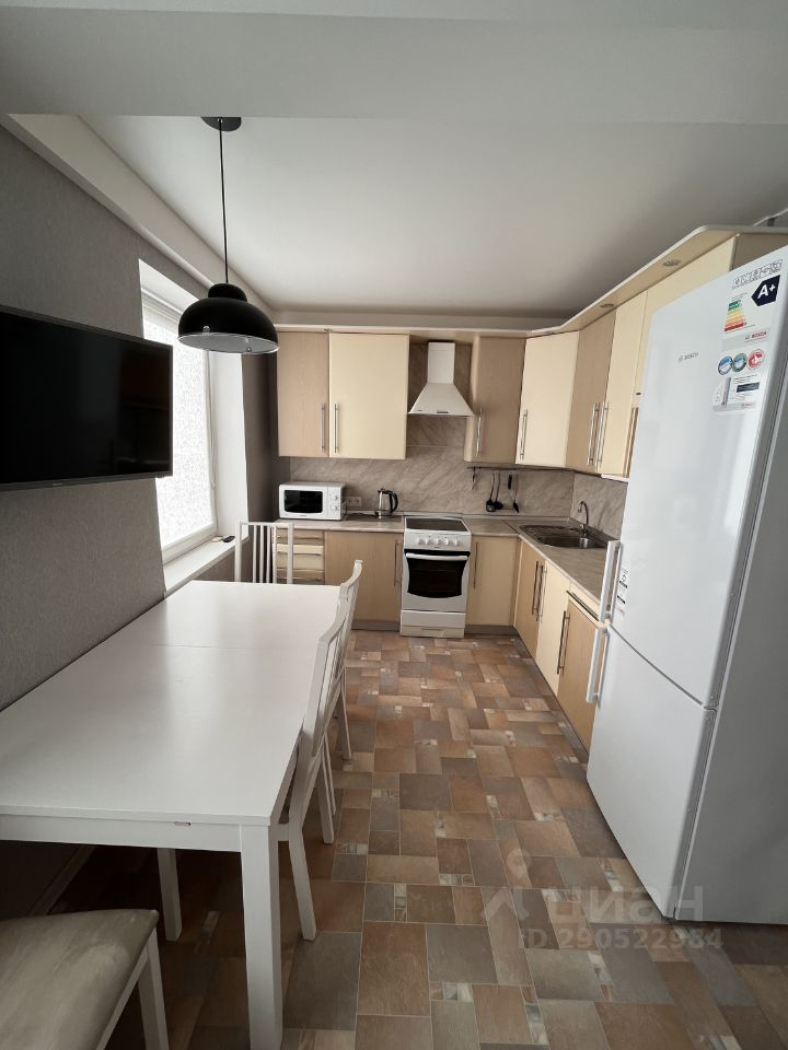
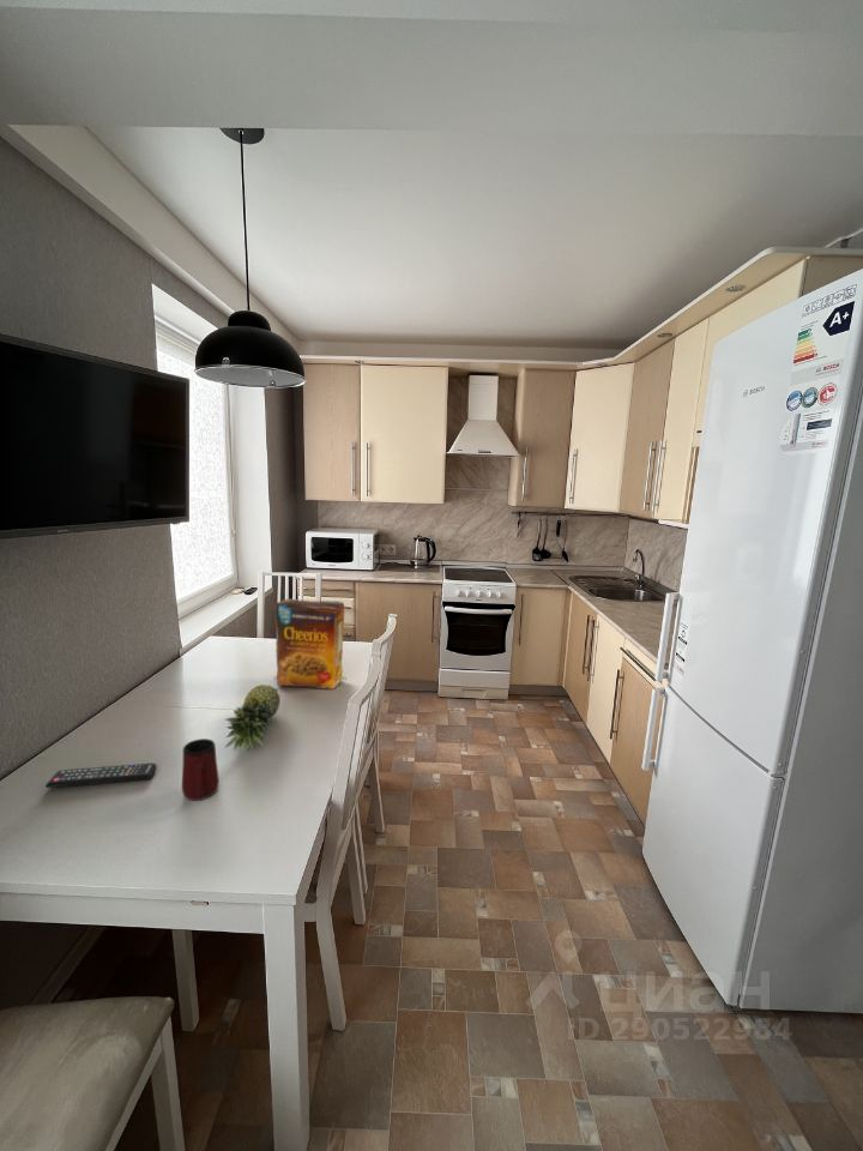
+ fruit (253, 713)
+ cereal box (310, 640)
+ remote control (103, 776)
+ mug (199, 771)
